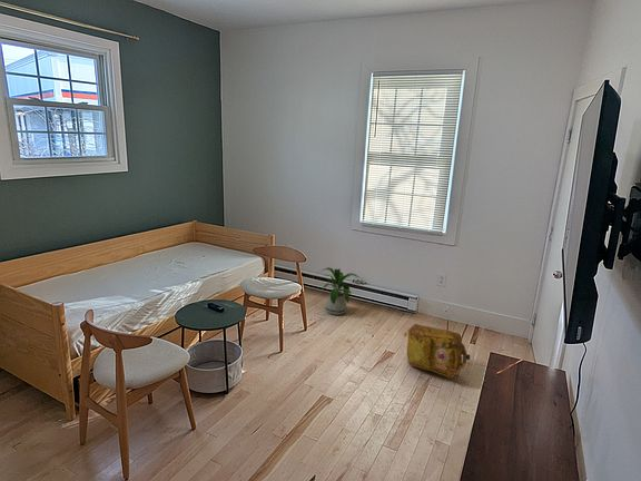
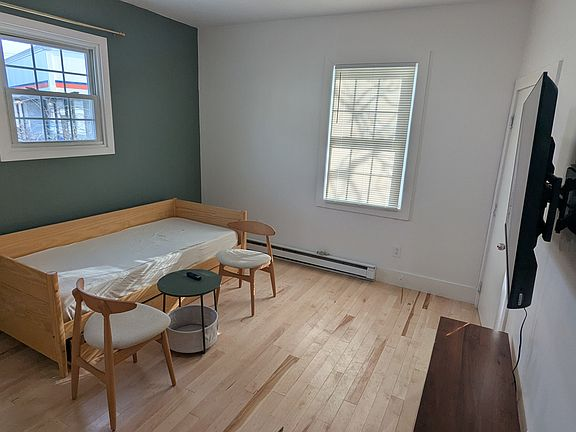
- house plant (339, 286)
- backpack (437, 350)
